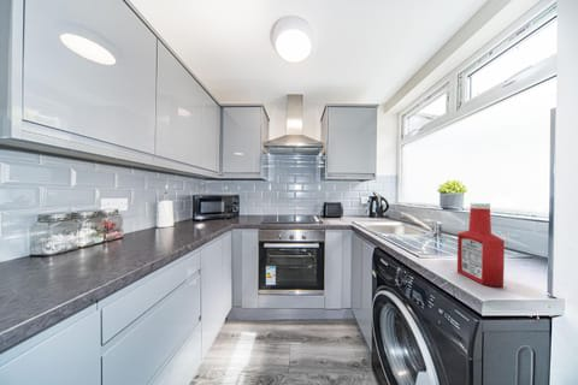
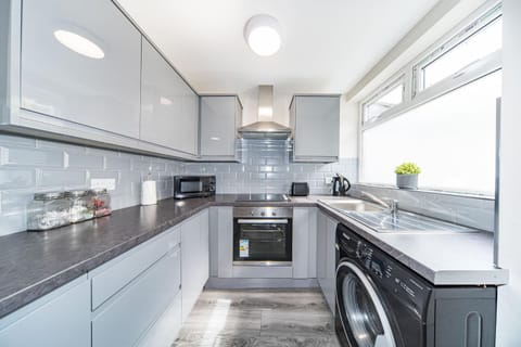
- soap bottle (479, 241)
